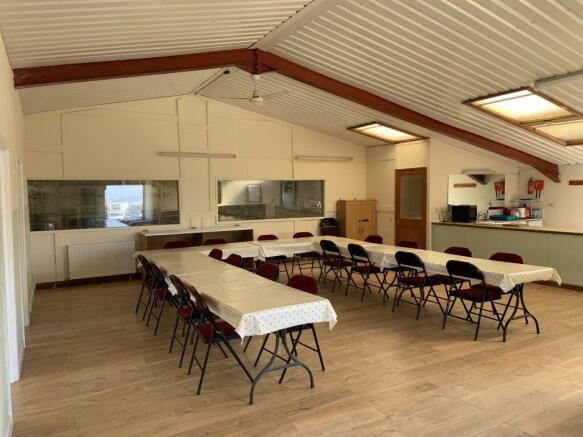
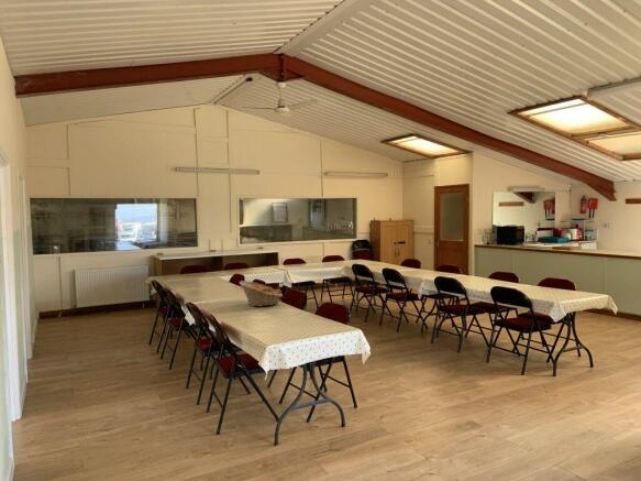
+ fruit basket (261, 292)
